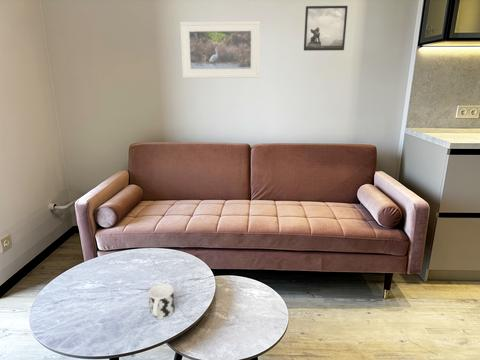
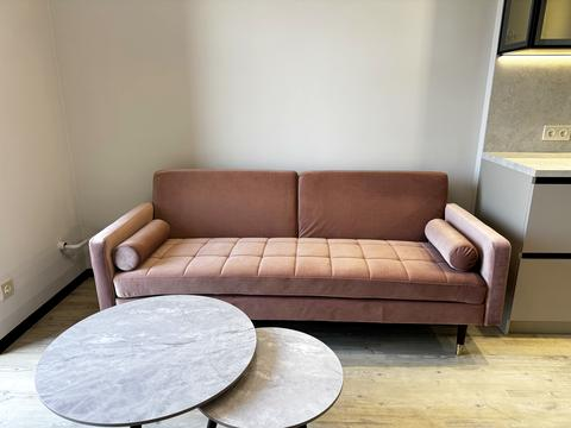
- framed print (220, 50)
- cup (160, 303)
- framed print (325, 28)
